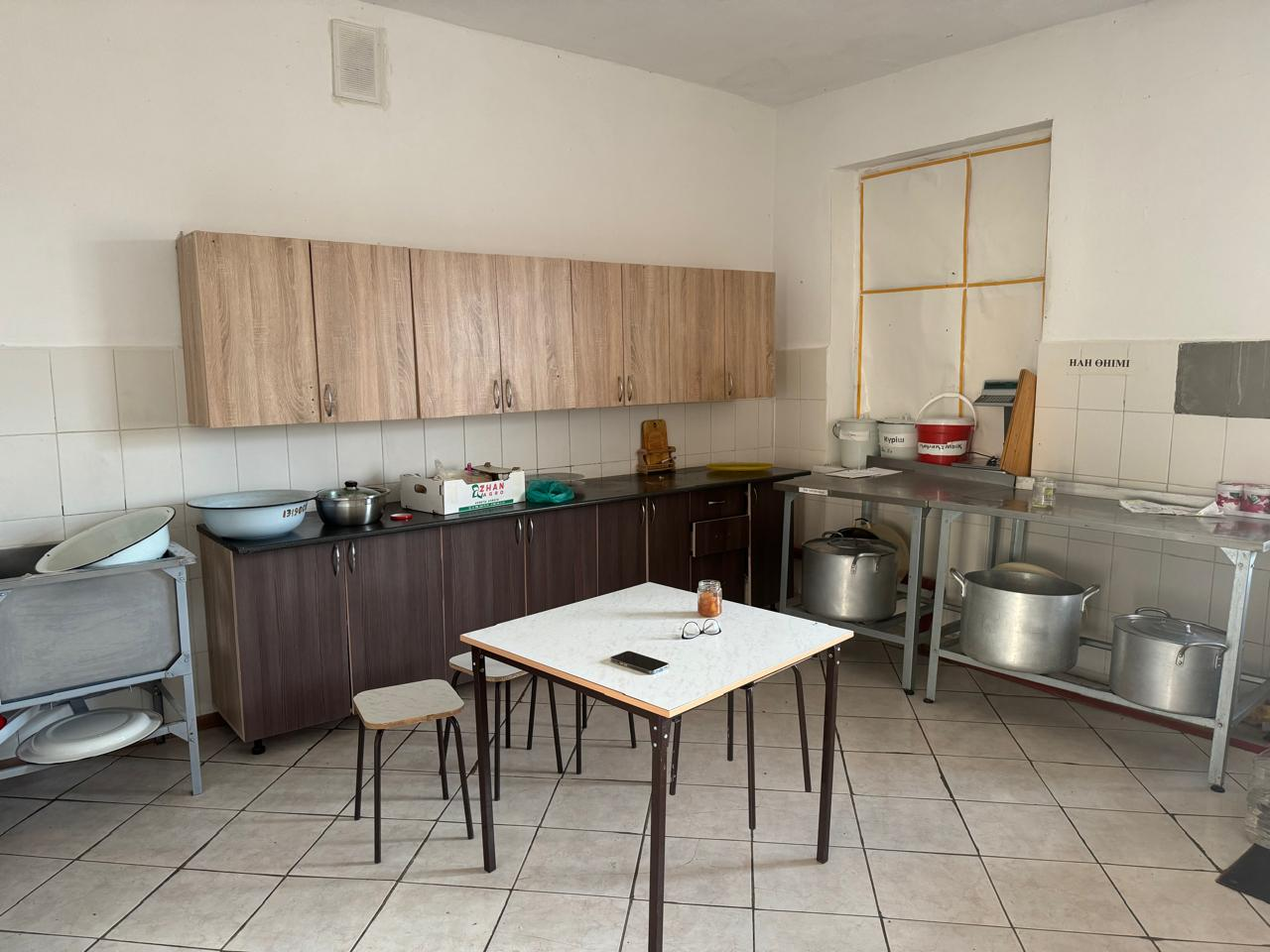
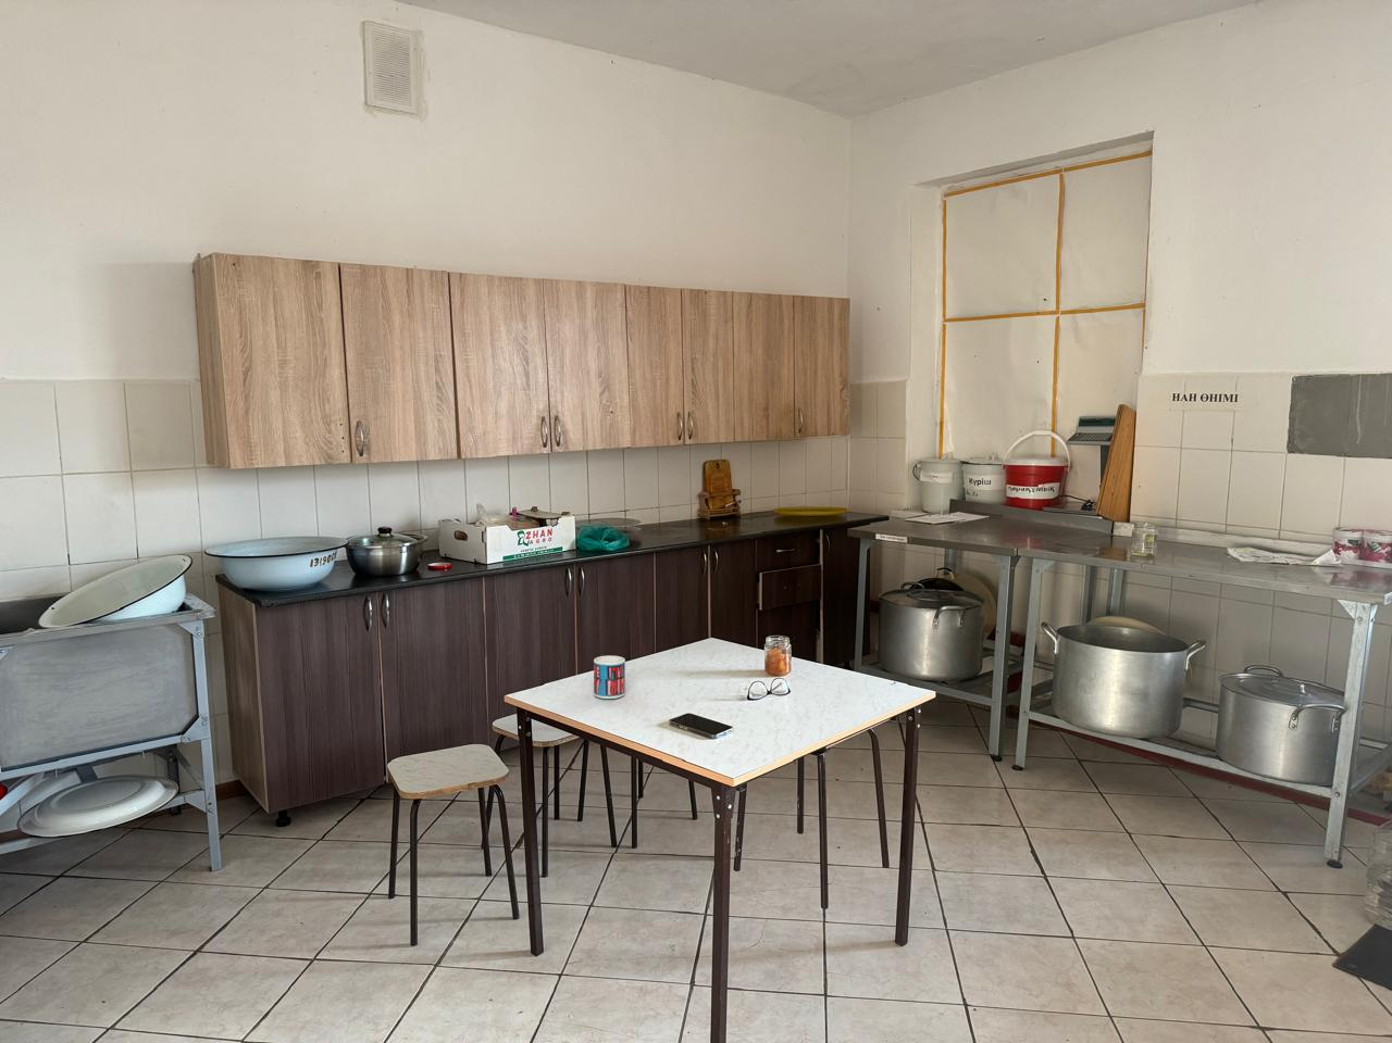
+ mug (609, 675)
